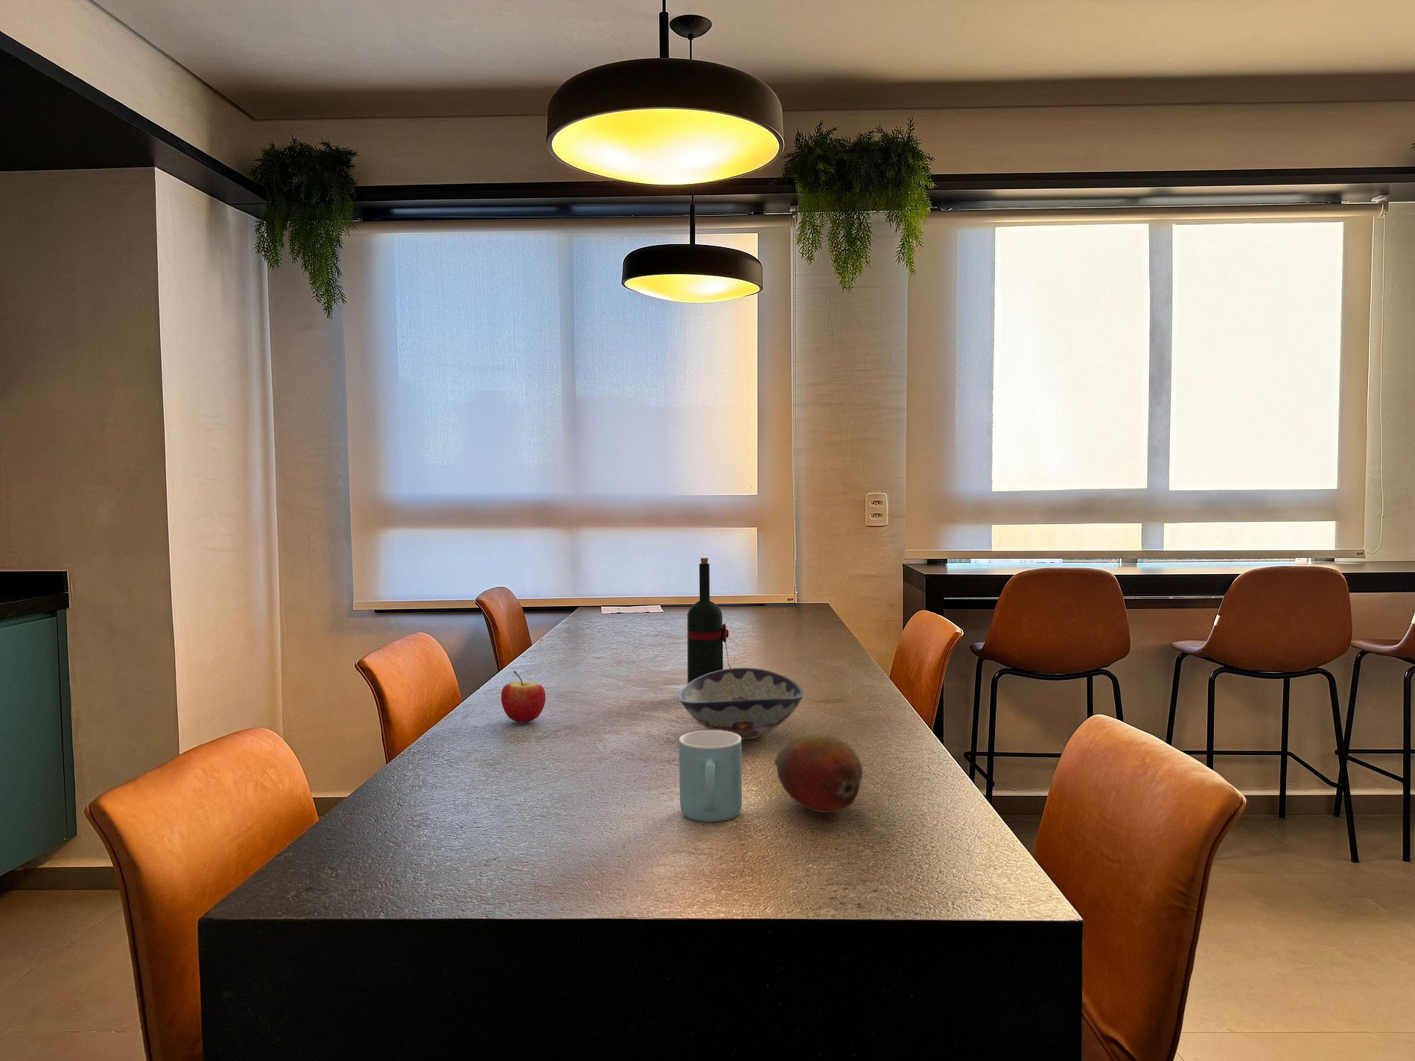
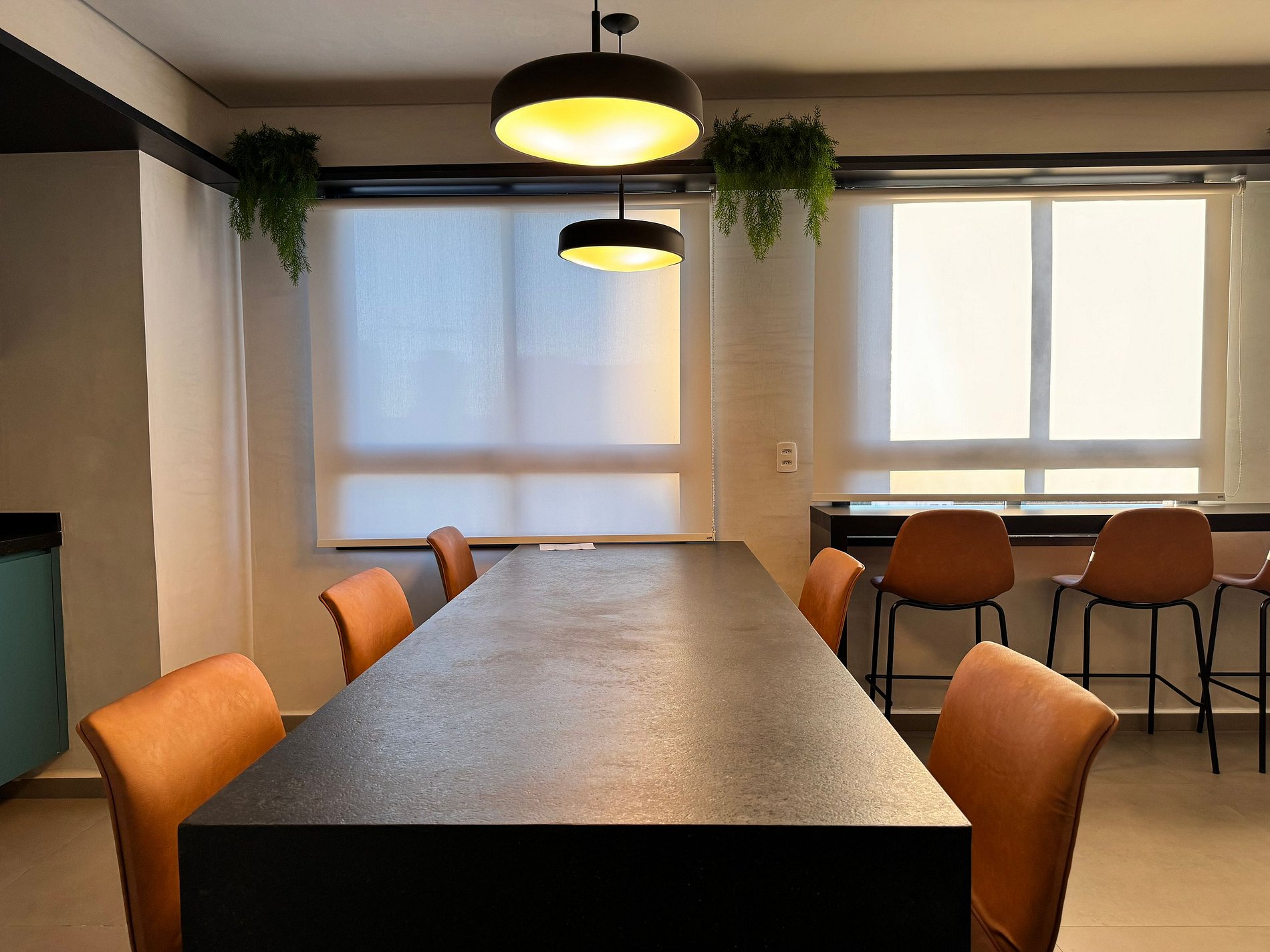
- wine bottle (710, 626)
- decorative bowl (741, 708)
- apple (523, 695)
- mug (711, 779)
- fruit (819, 770)
